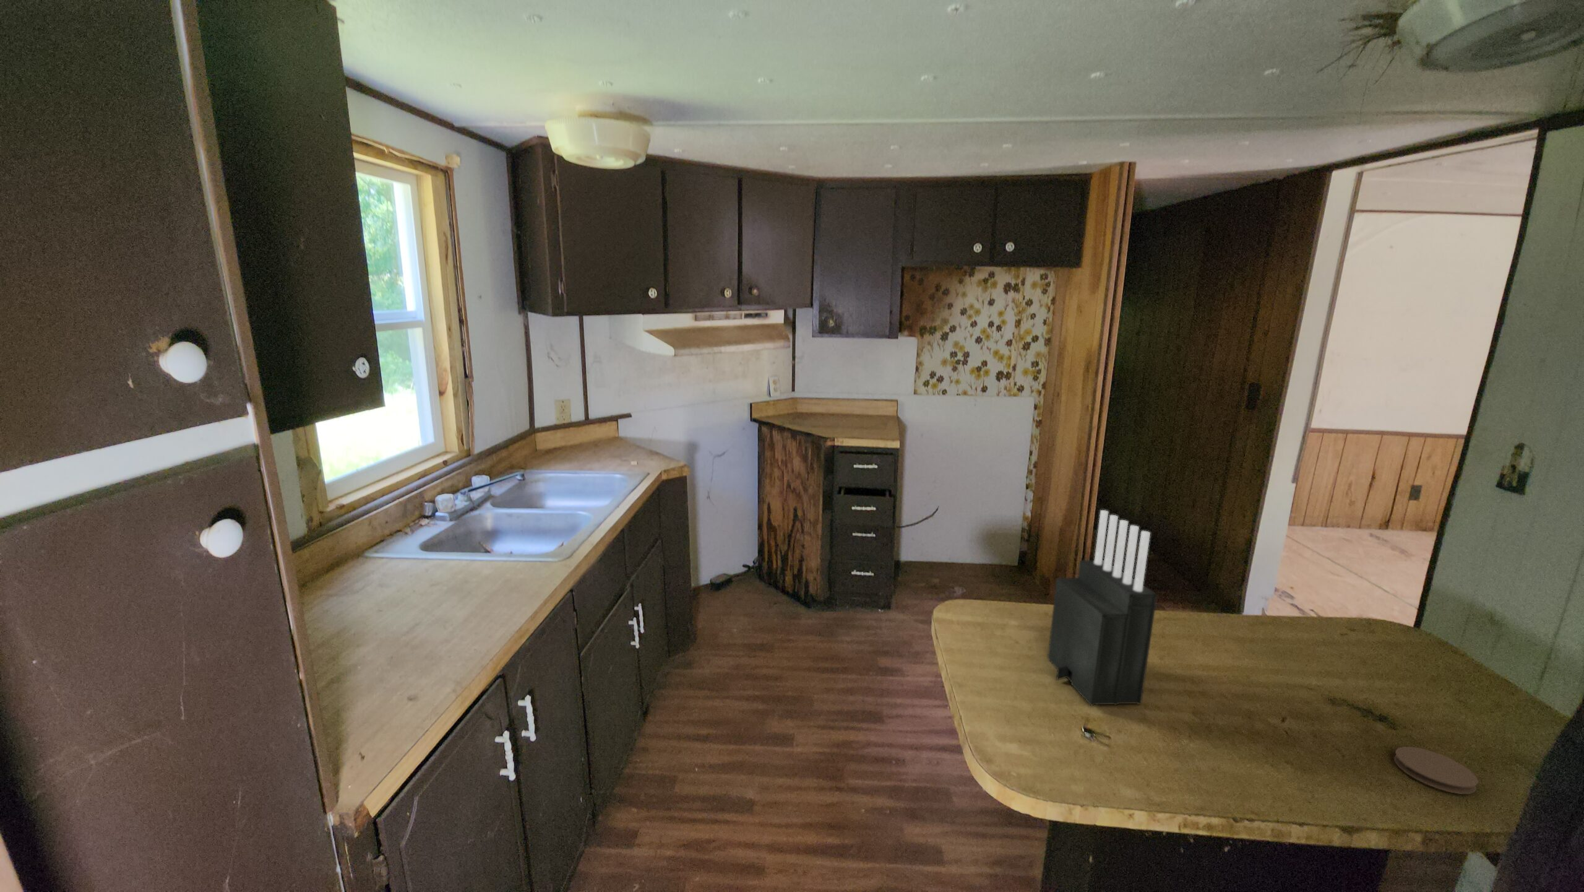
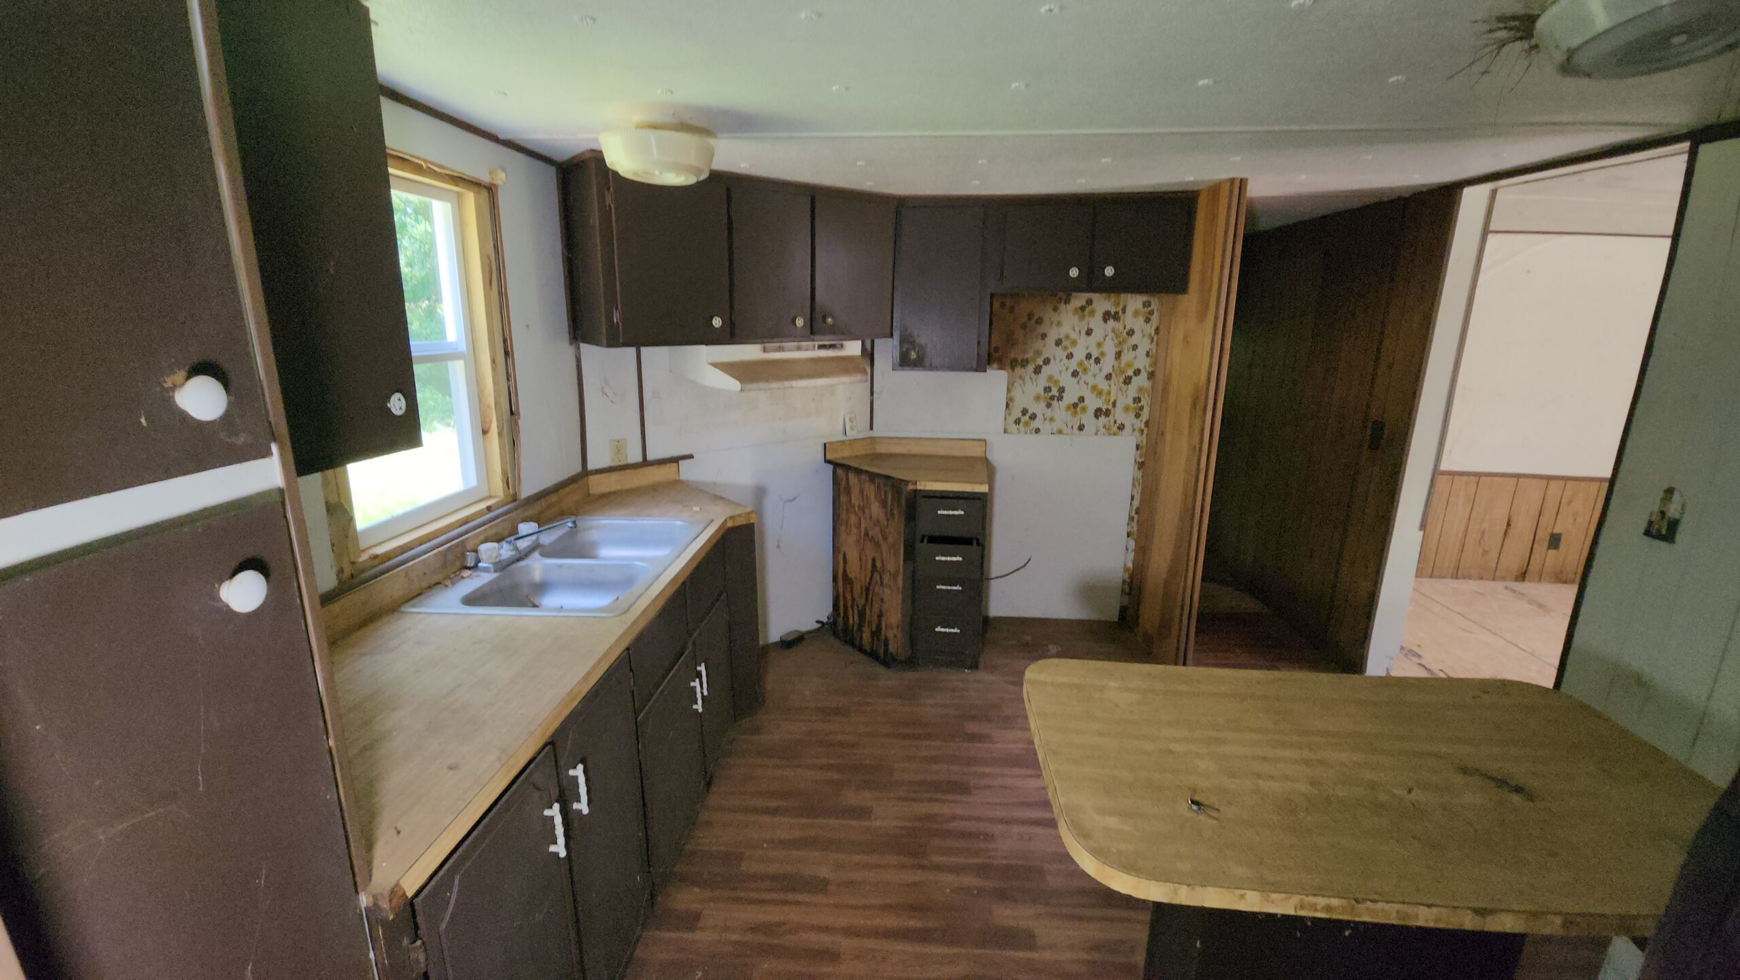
- knife block (1096, 603)
- coaster (1434, 769)
